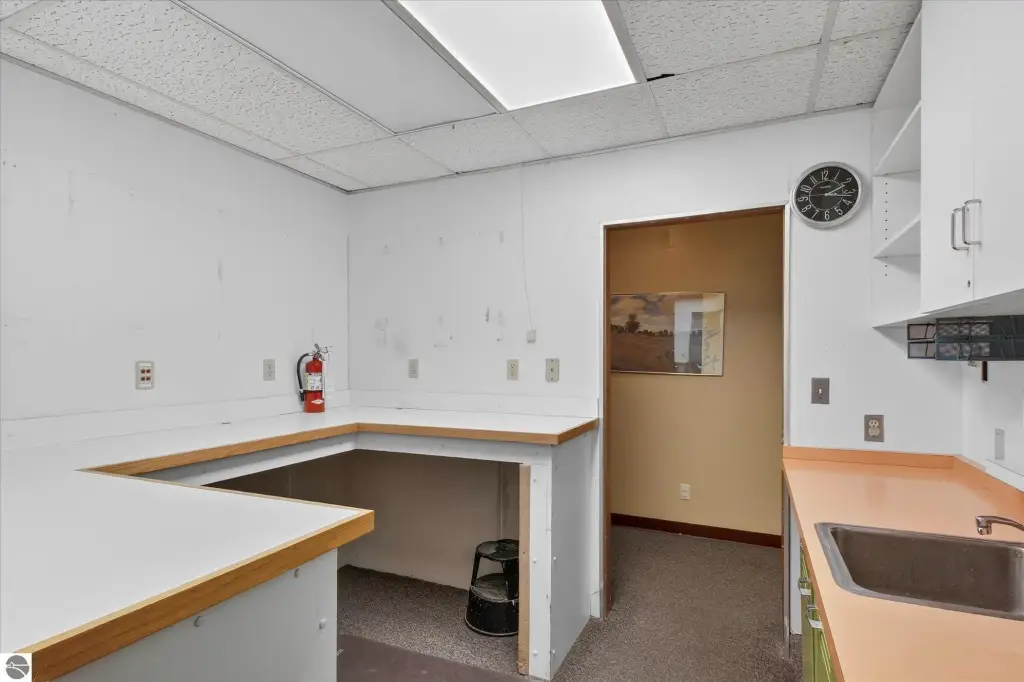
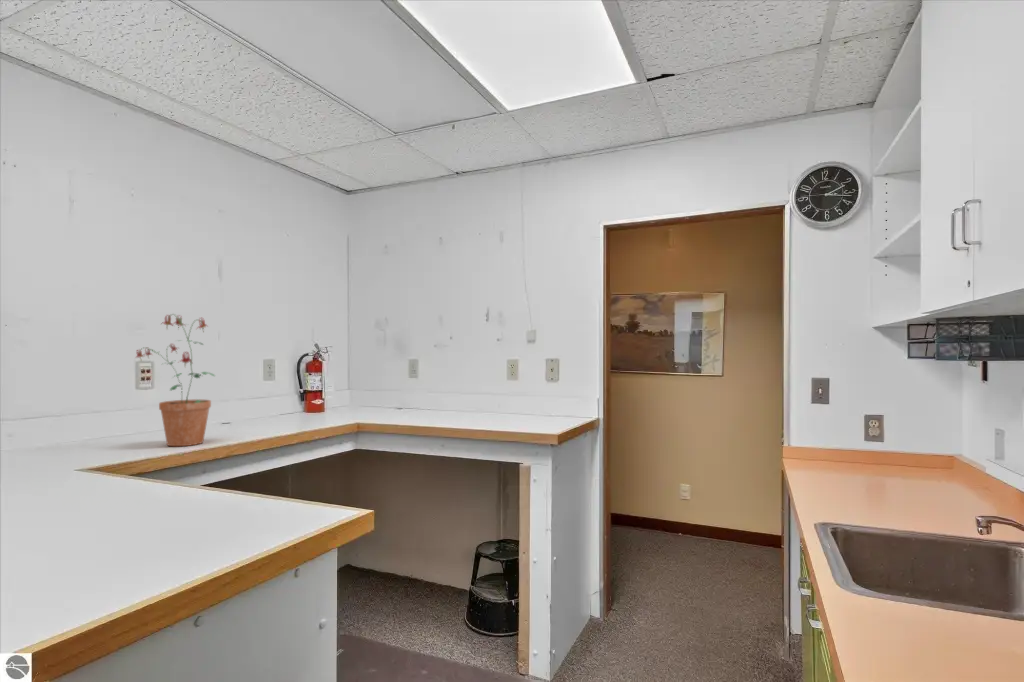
+ potted plant (178, 378)
